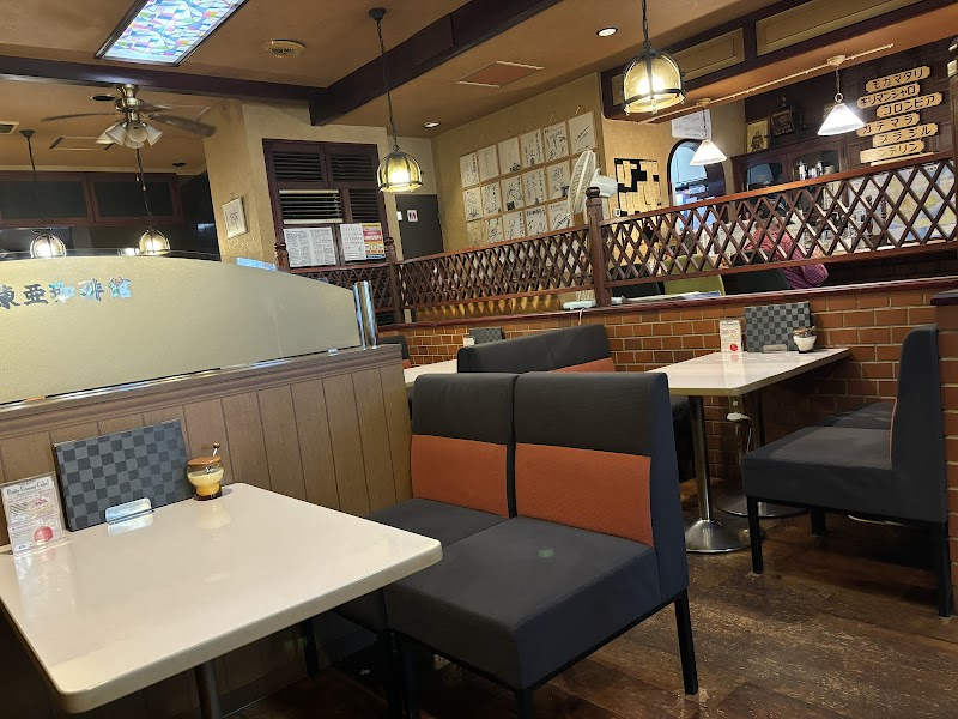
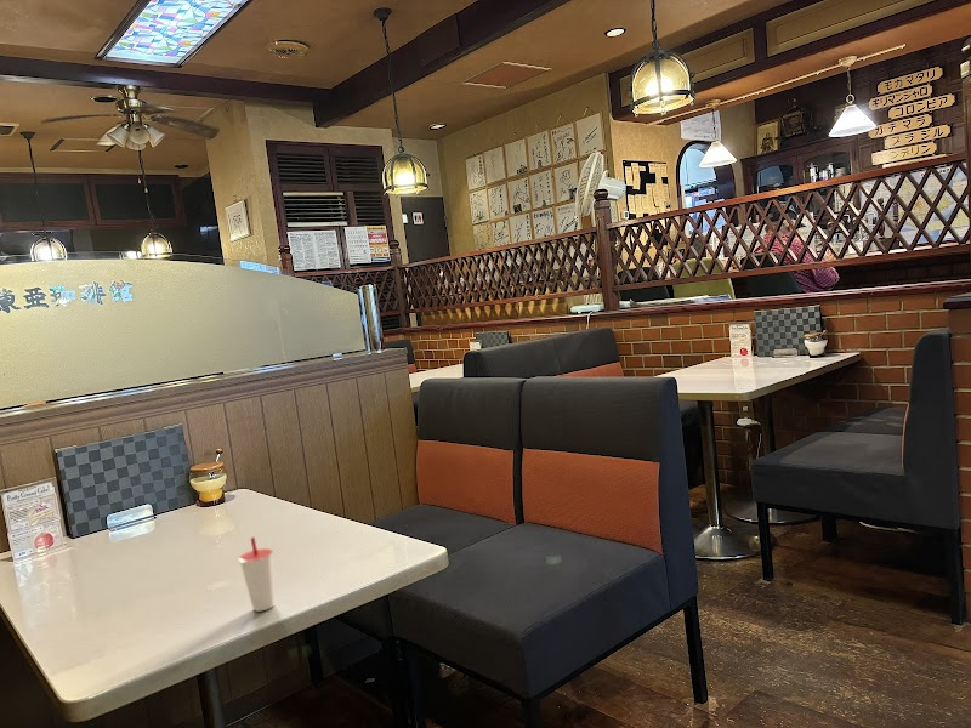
+ cup (257, 571)
